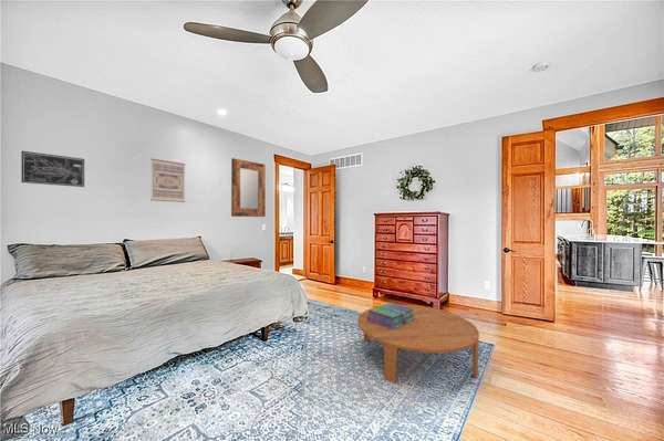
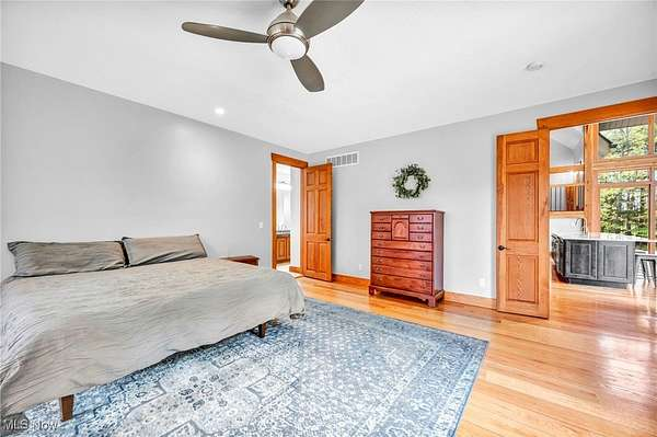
- coffee table (414, 338)
- wall art (54, 169)
- stack of books (391, 314)
- home mirror (249, 189)
- wall art (168, 181)
